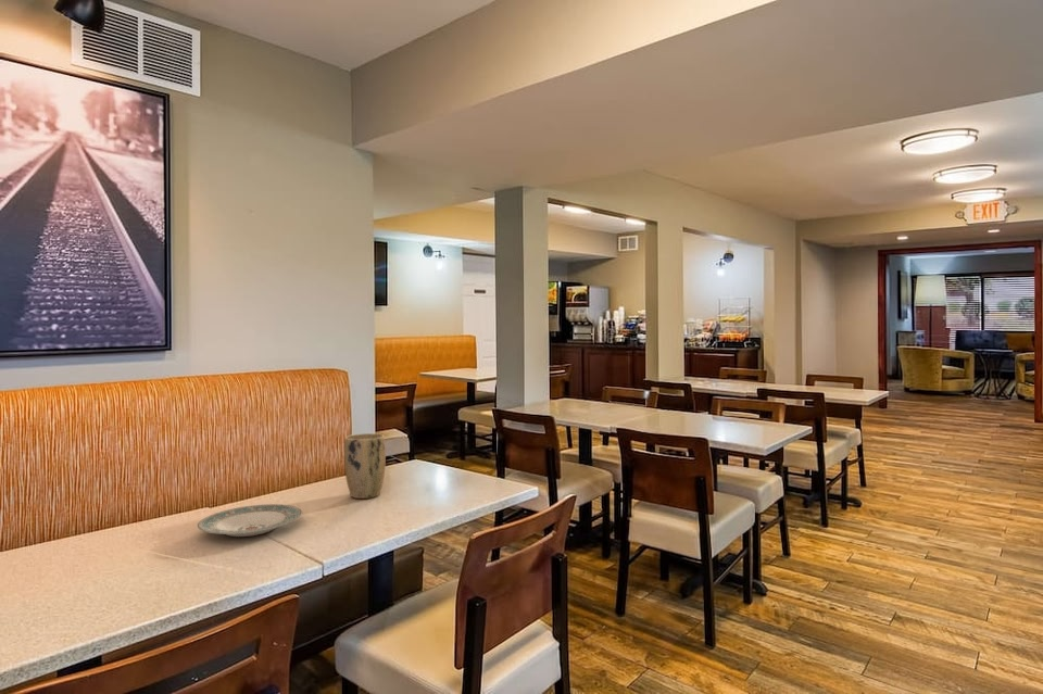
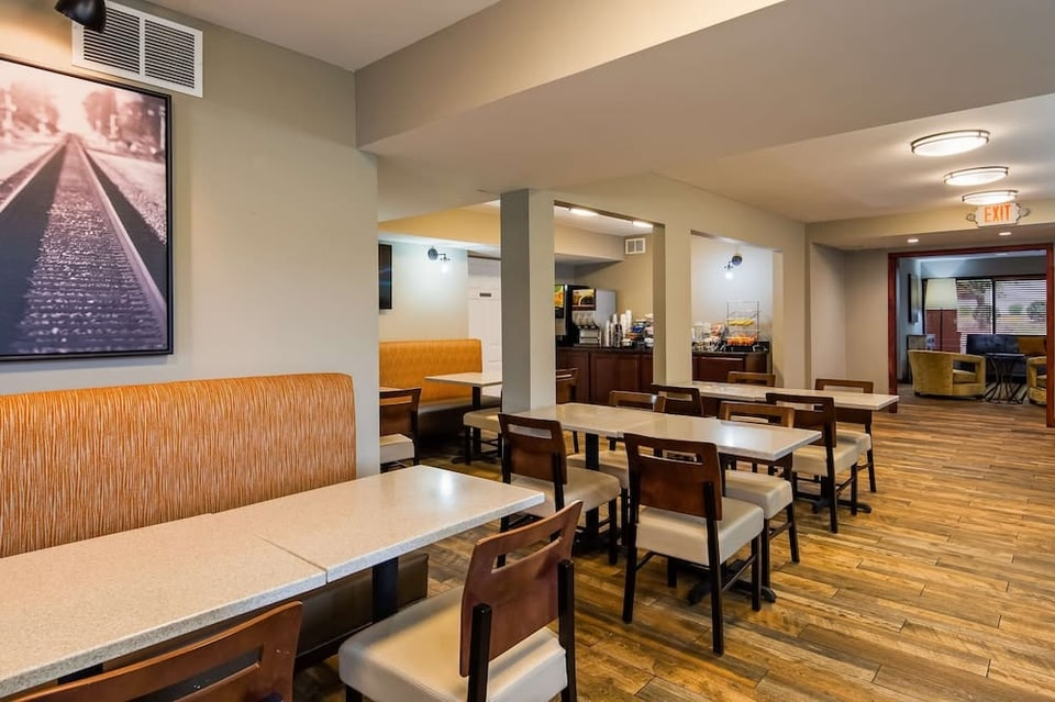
- plate (251, 523)
- plant pot (365, 465)
